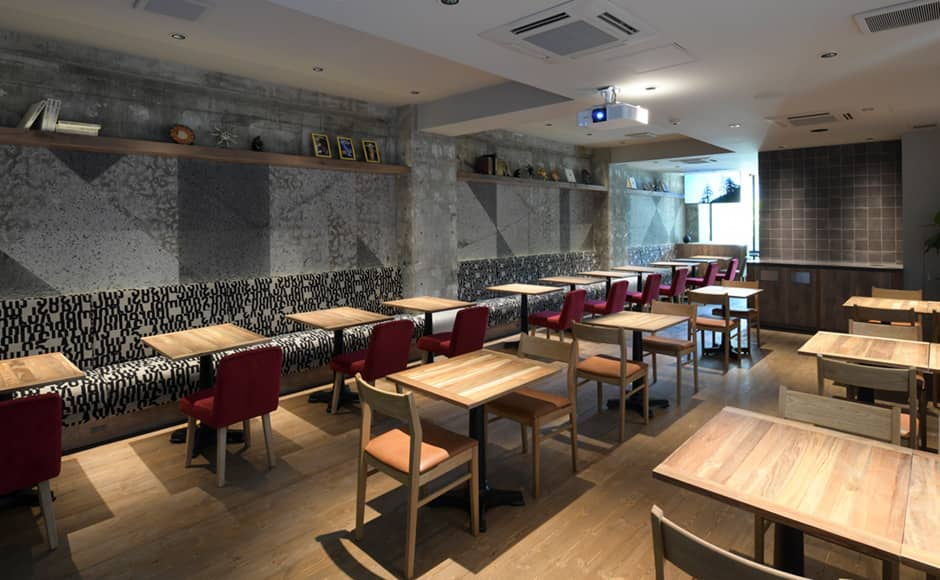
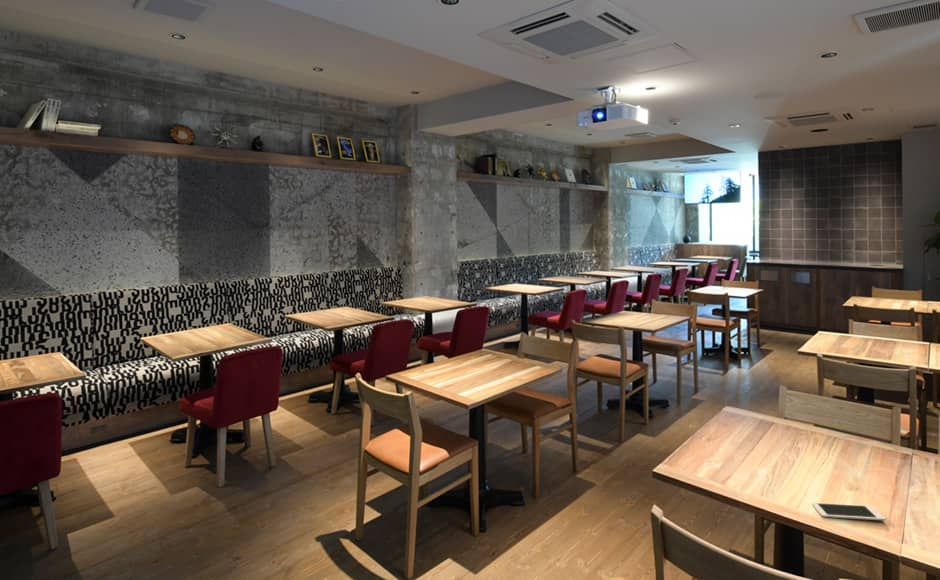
+ cell phone (847, 511)
